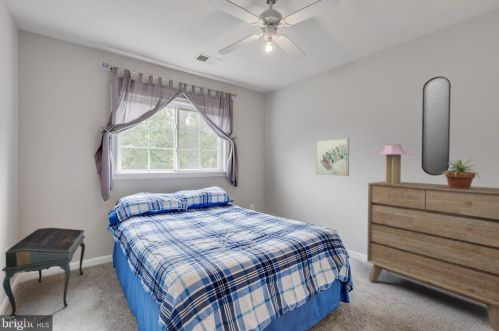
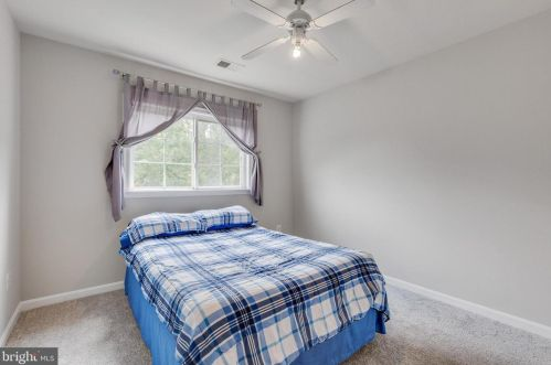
- potted plant (459, 173)
- home mirror (435, 126)
- writing desk (51, 264)
- table lamp (394, 163)
- wall art (331, 157)
- dresser (432, 240)
